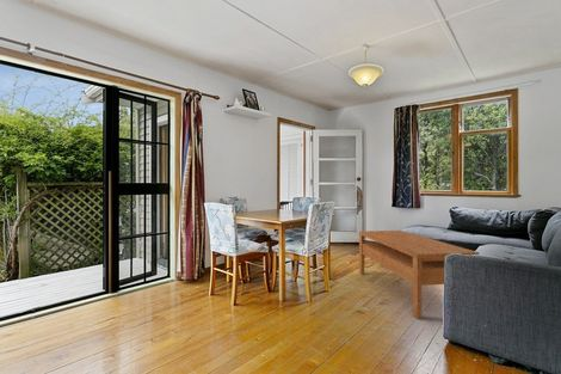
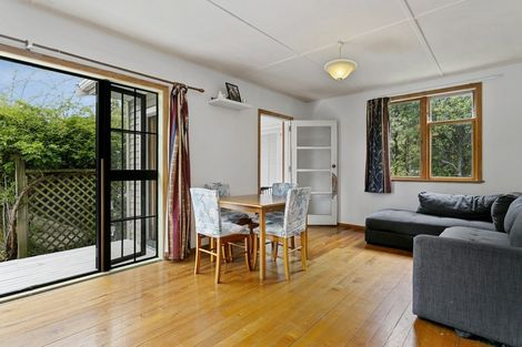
- coffee table (407, 264)
